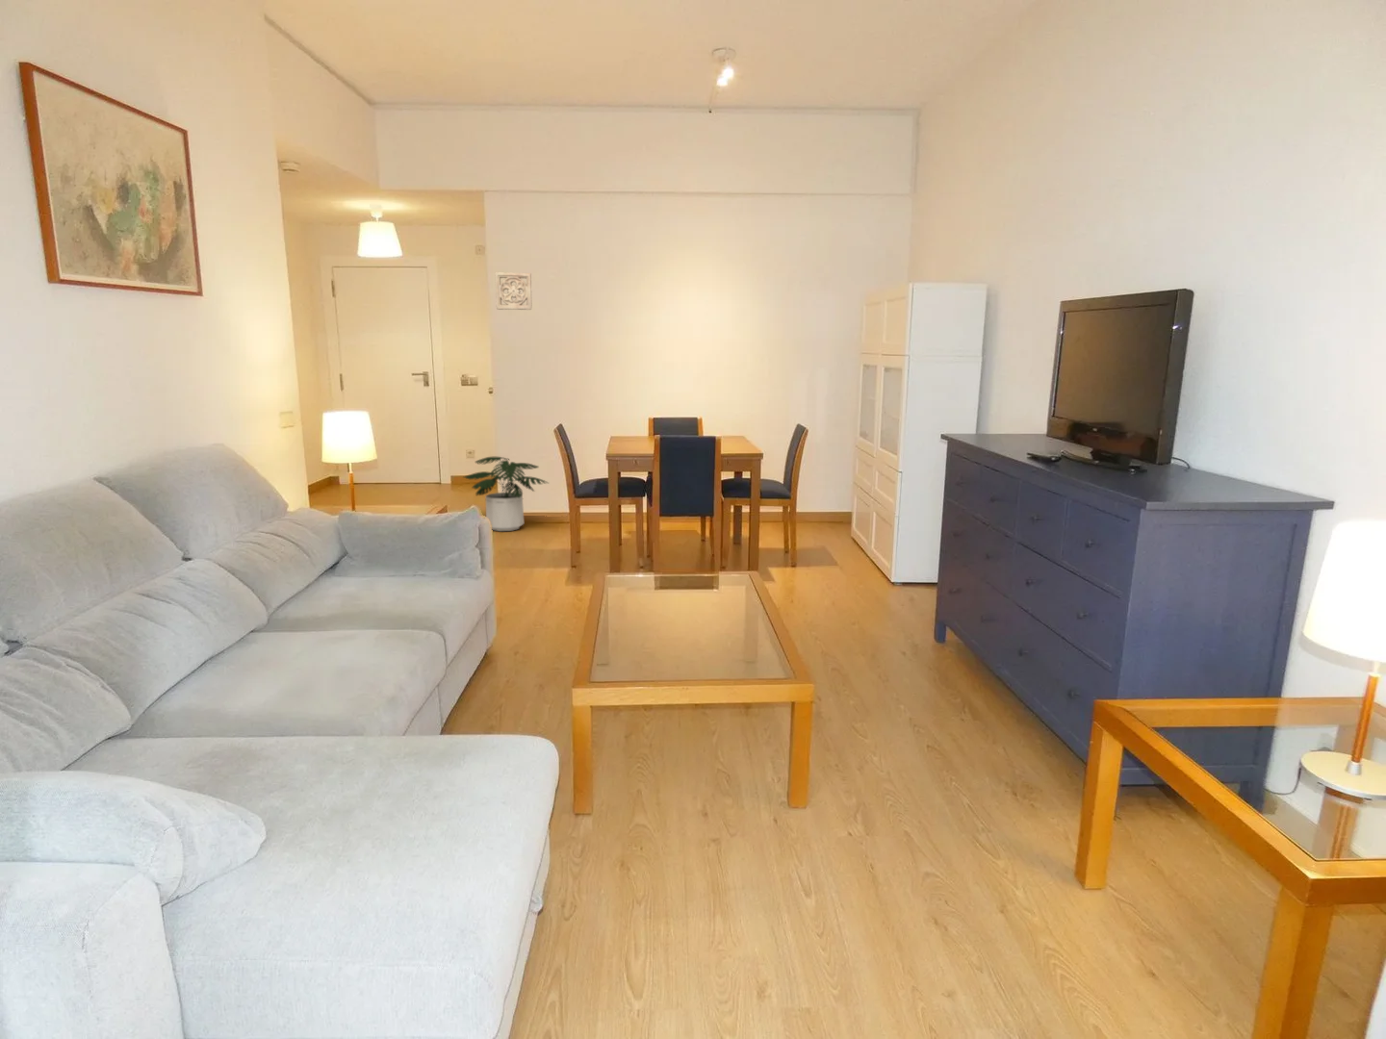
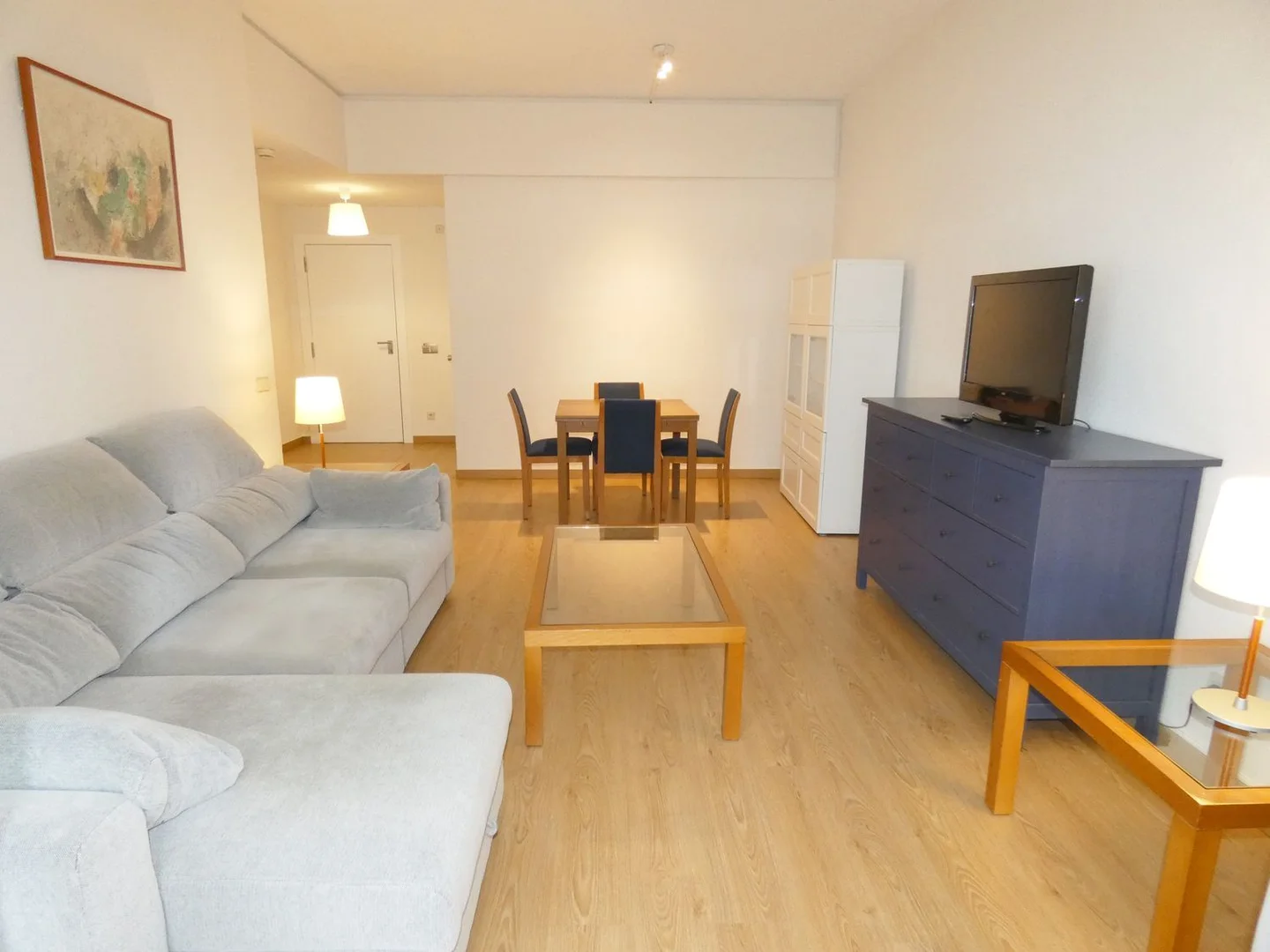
- wall ornament (513, 291)
- potted plant (505, 493)
